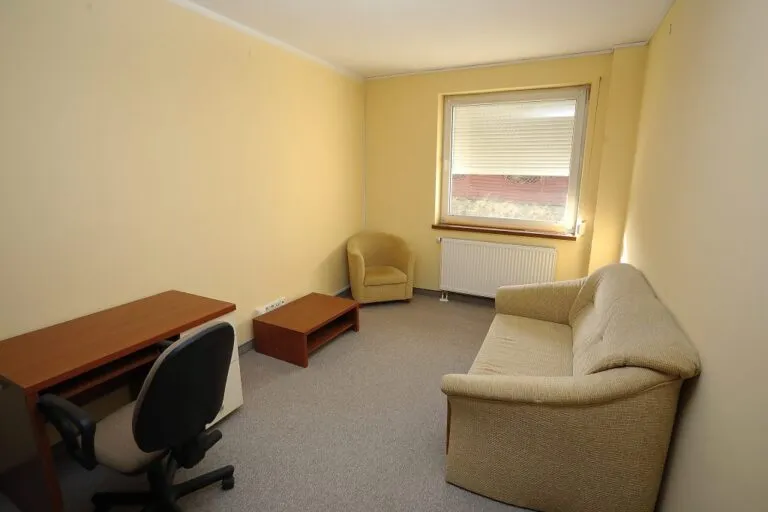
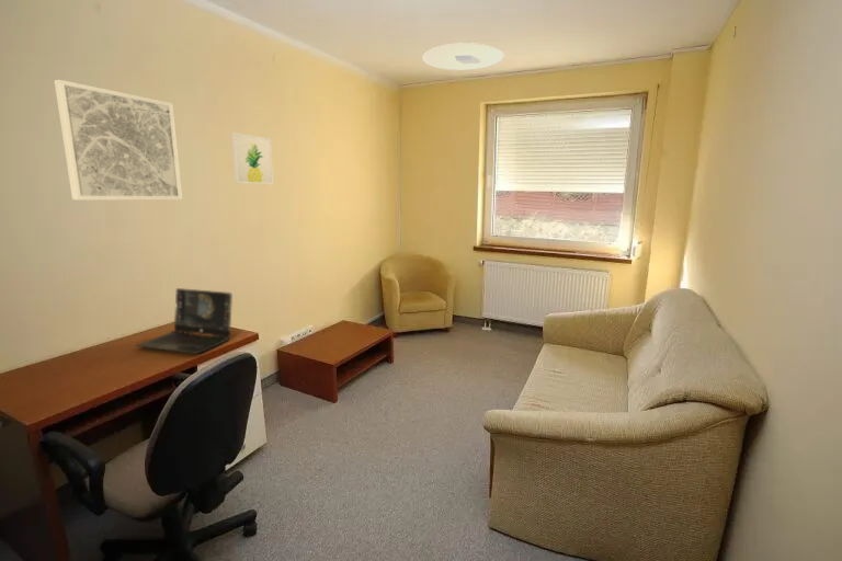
+ wall art (253, 160)
+ ceiling light (463, 53)
+ wall art (126, 147)
+ laptop (185, 319)
